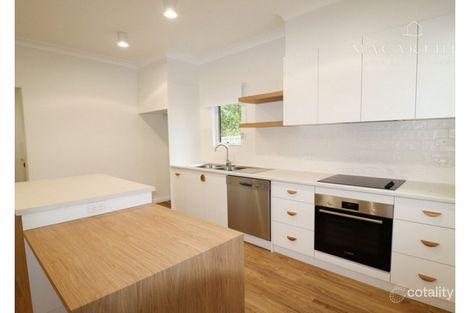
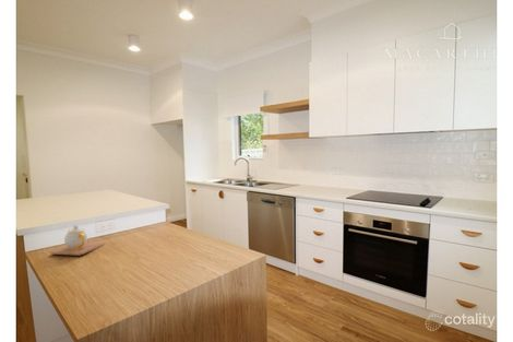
+ teapot (79, 236)
